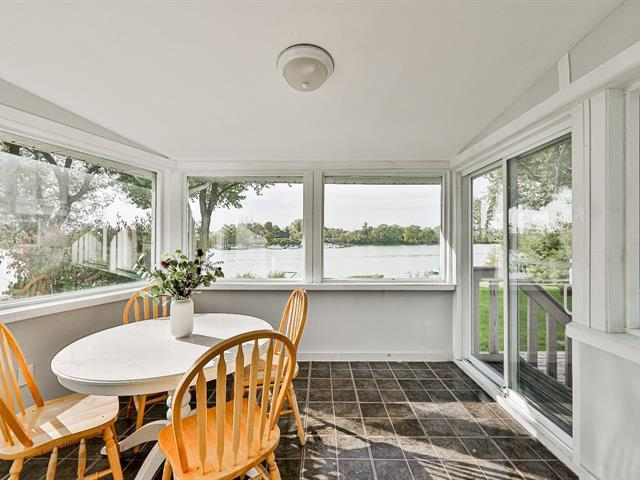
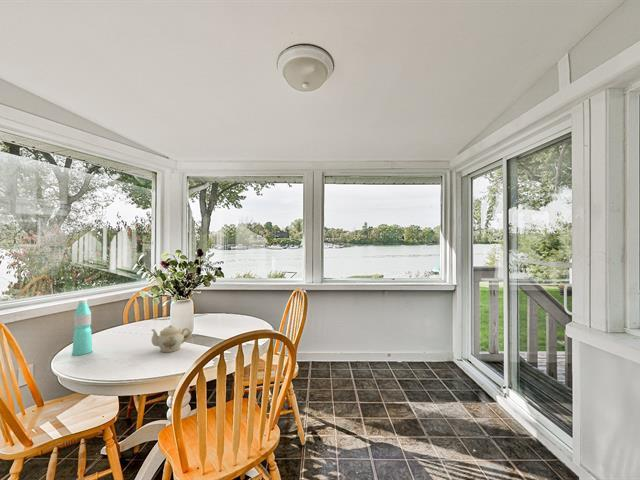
+ teapot (171, 336)
+ water bottle (82, 325)
